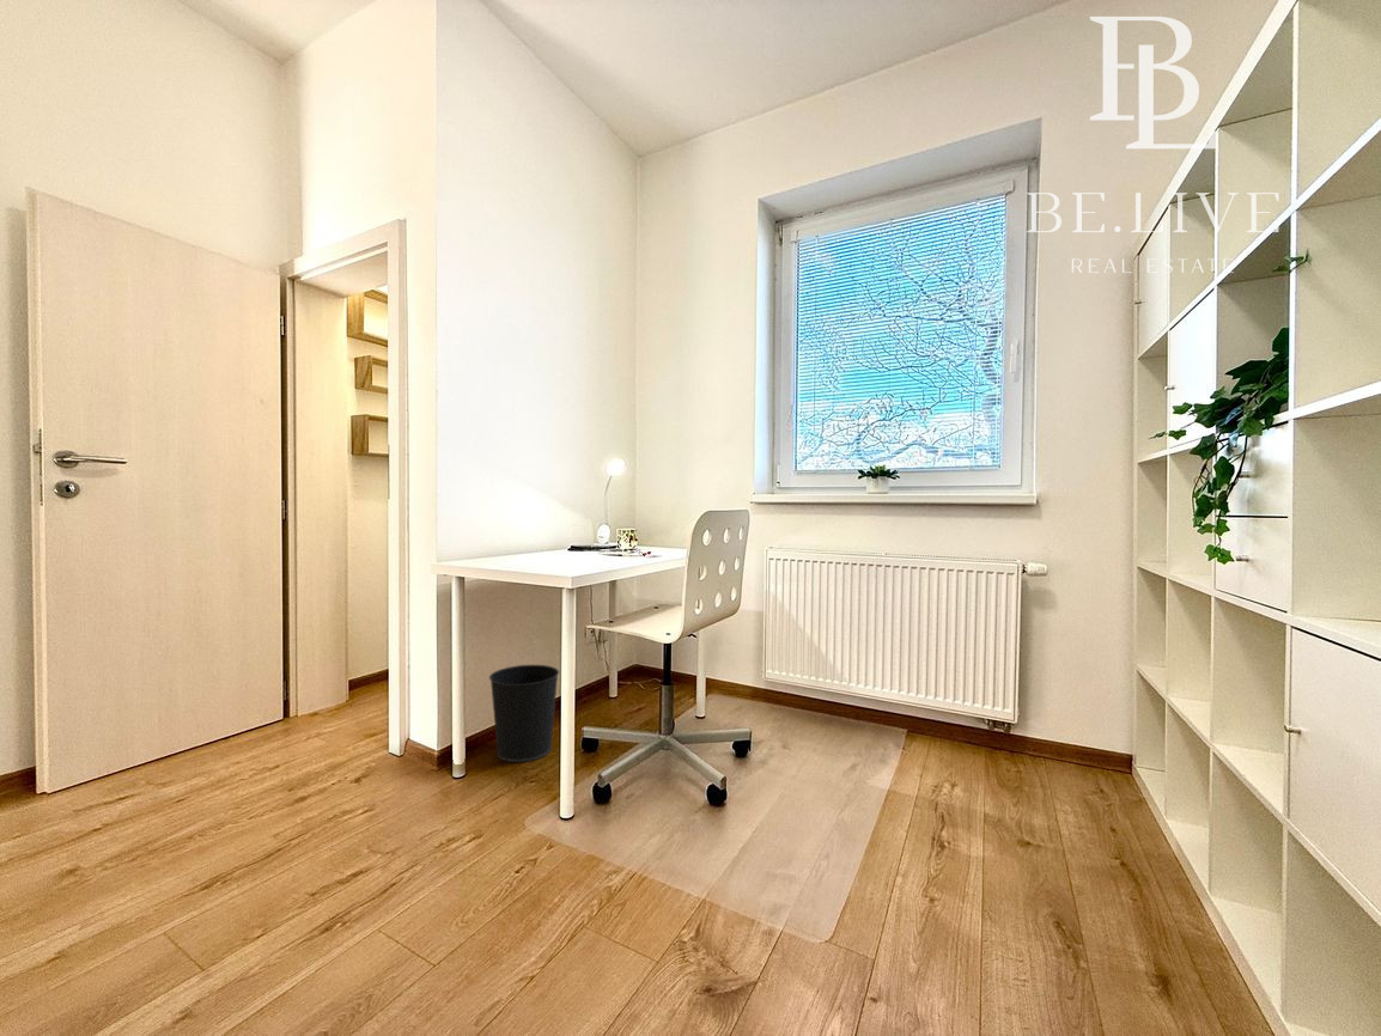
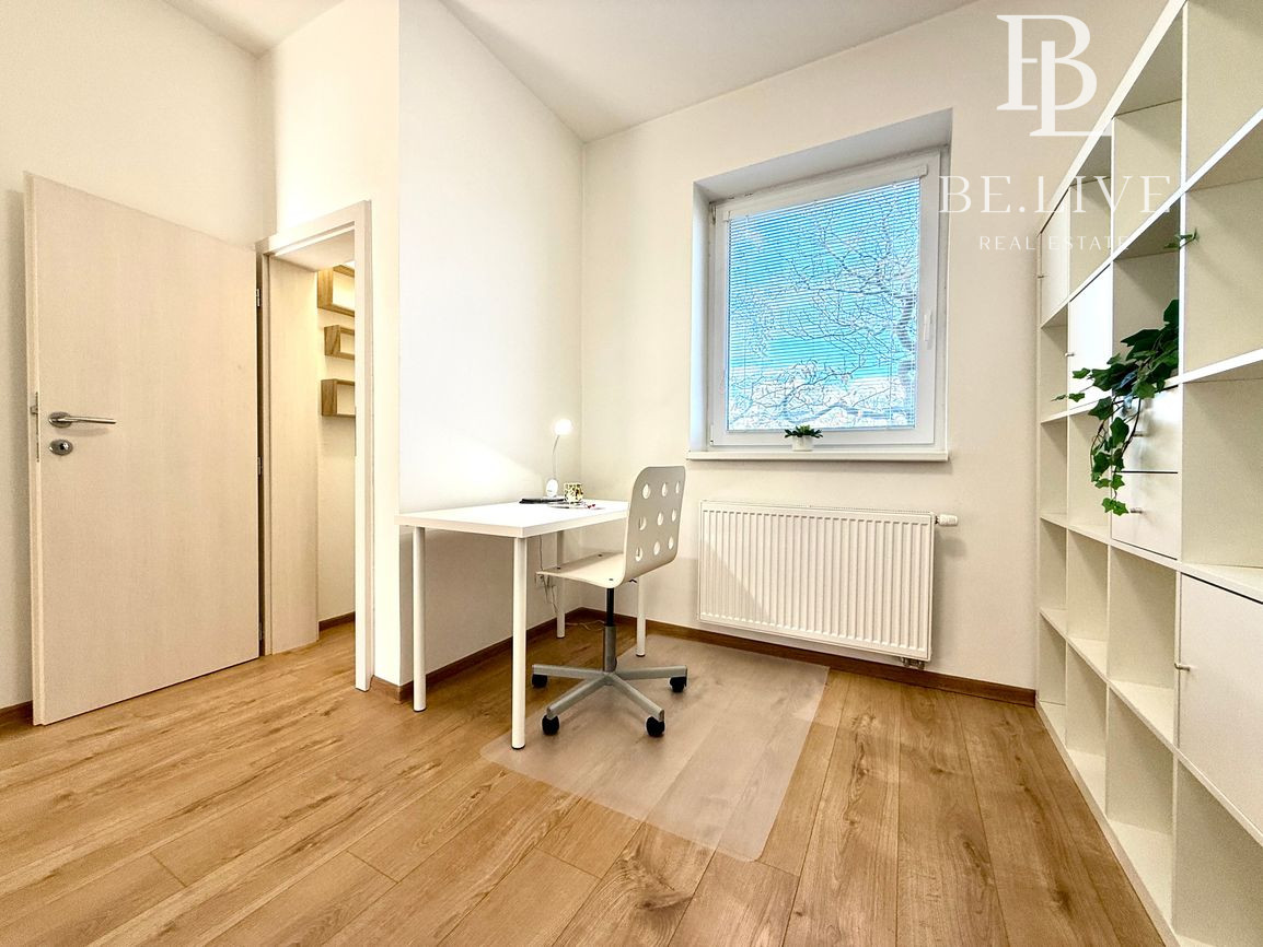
- wastebasket (524, 712)
